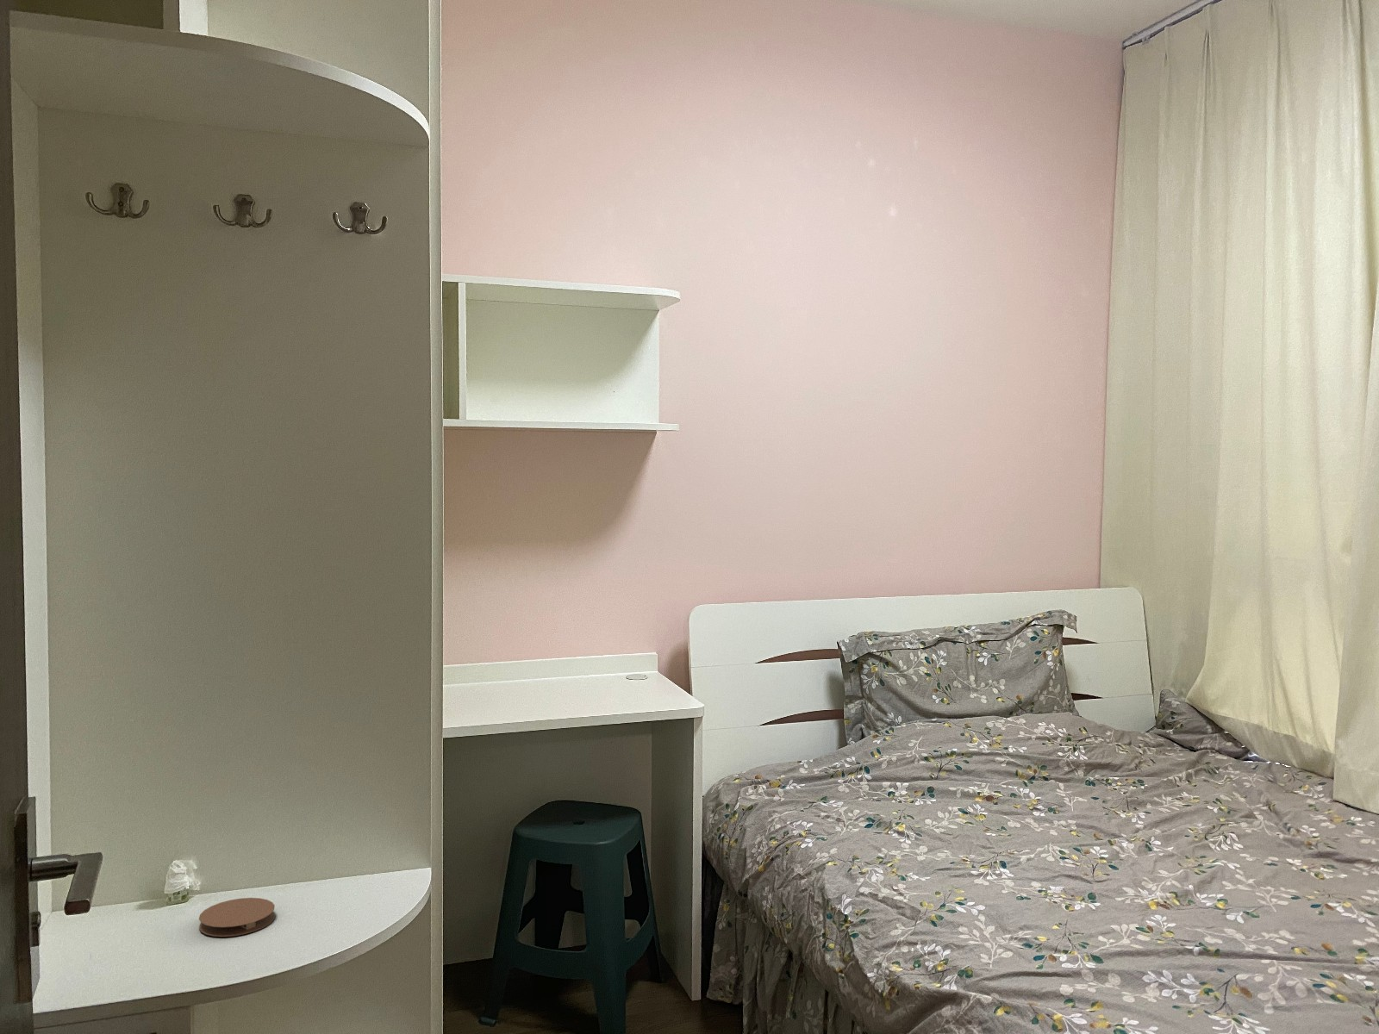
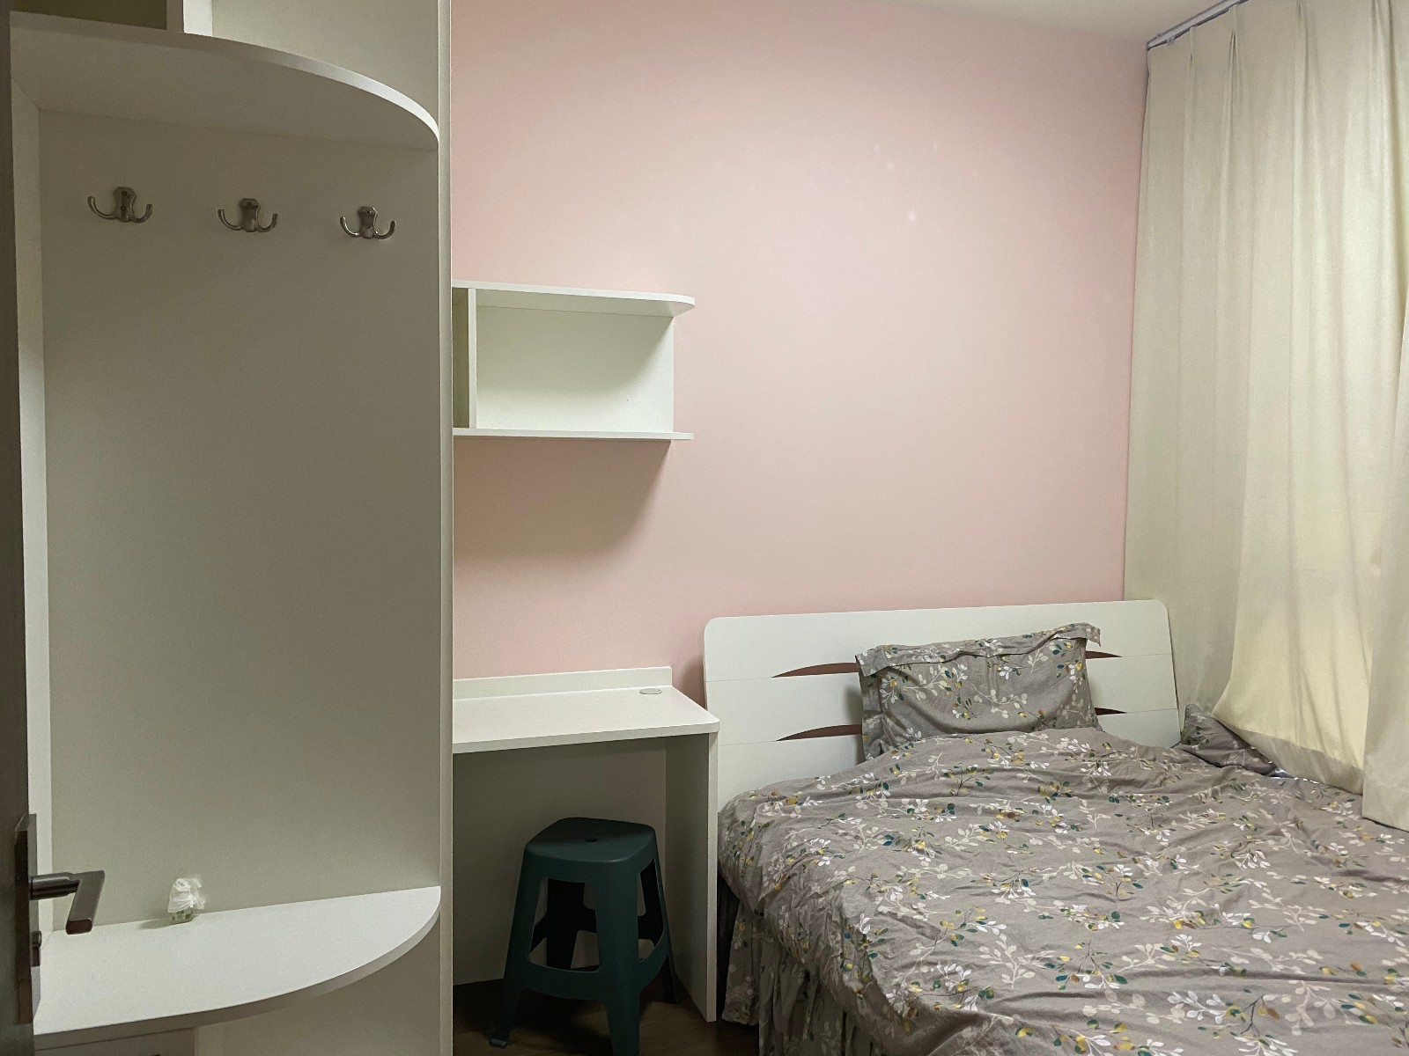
- coaster (237, 916)
